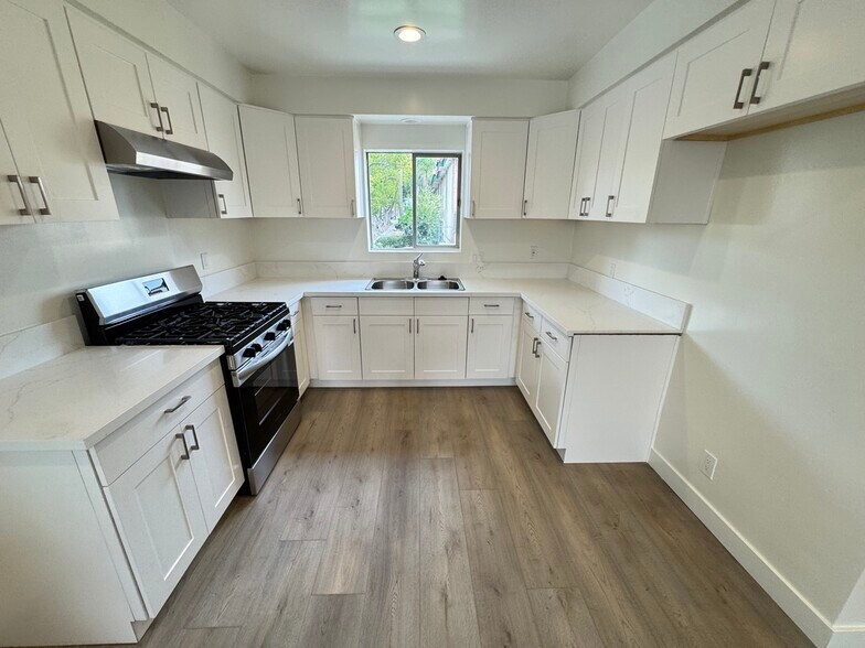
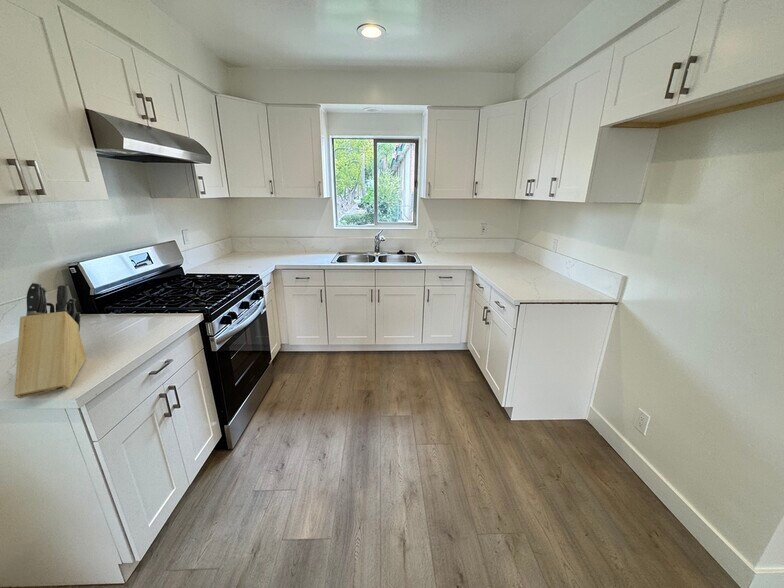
+ knife block (47, 332)
